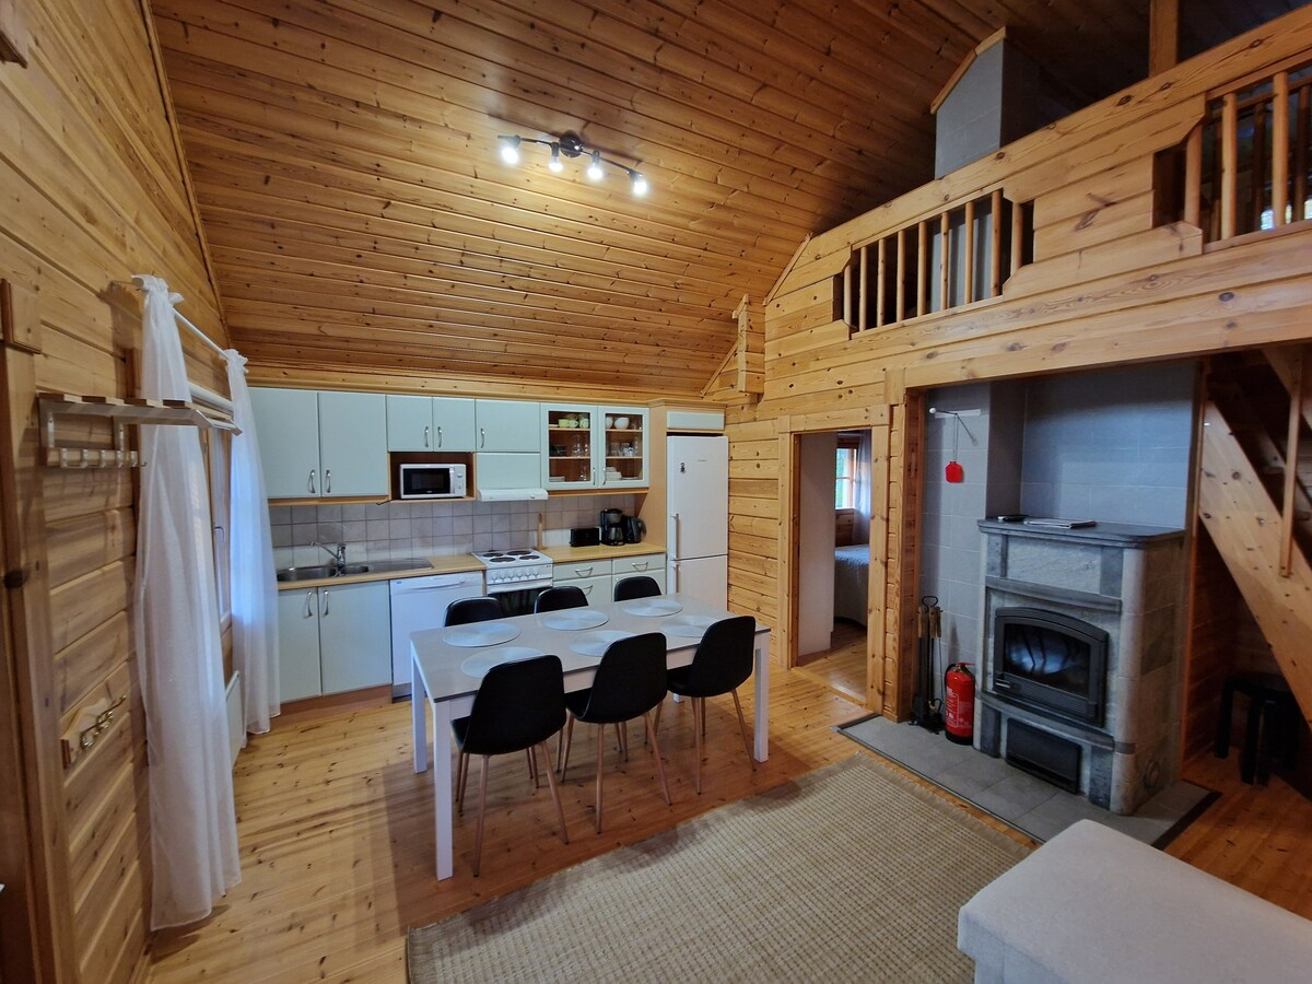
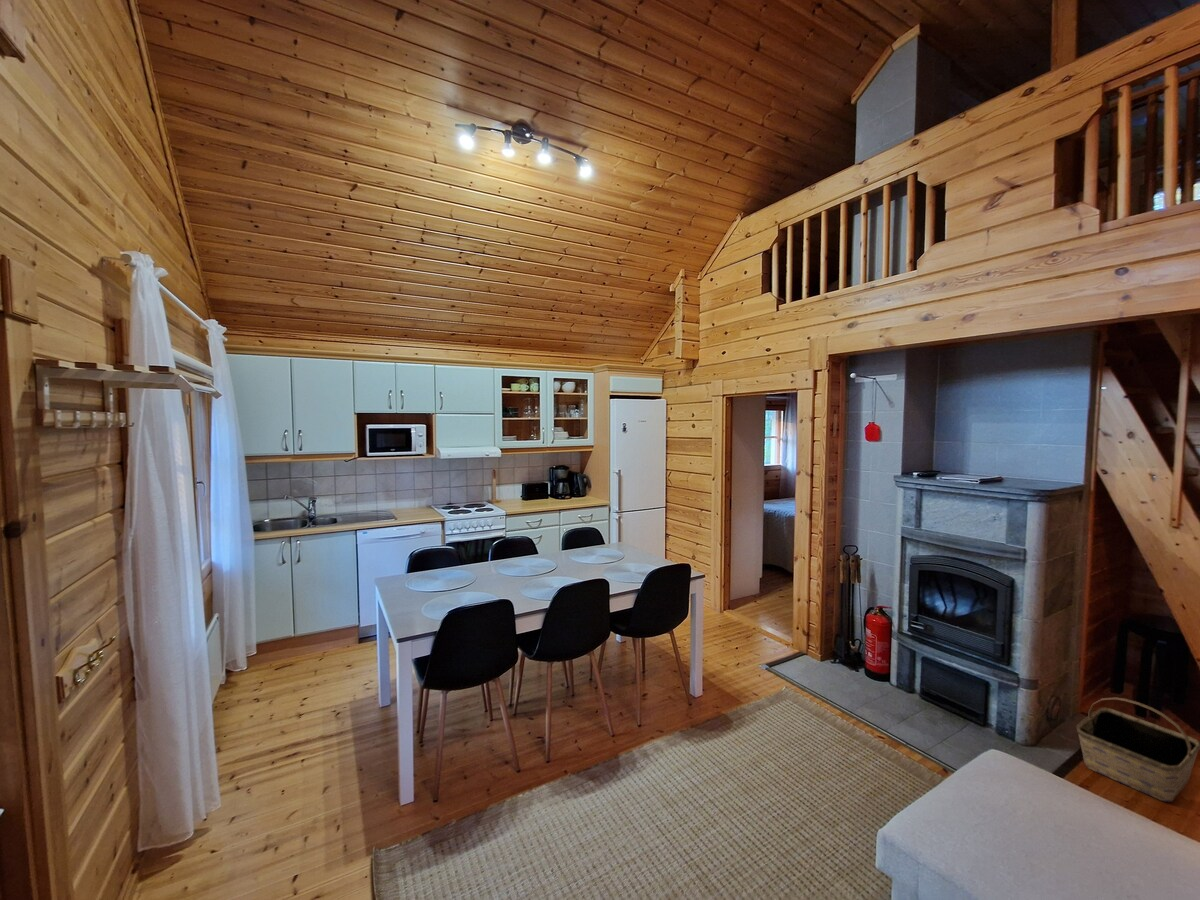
+ basket (1136, 737)
